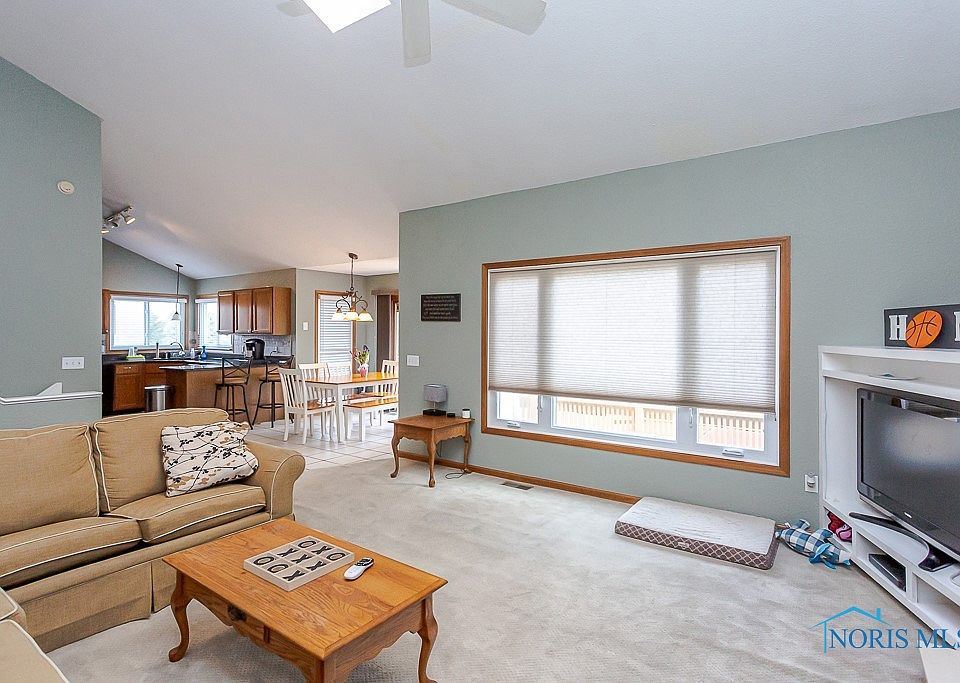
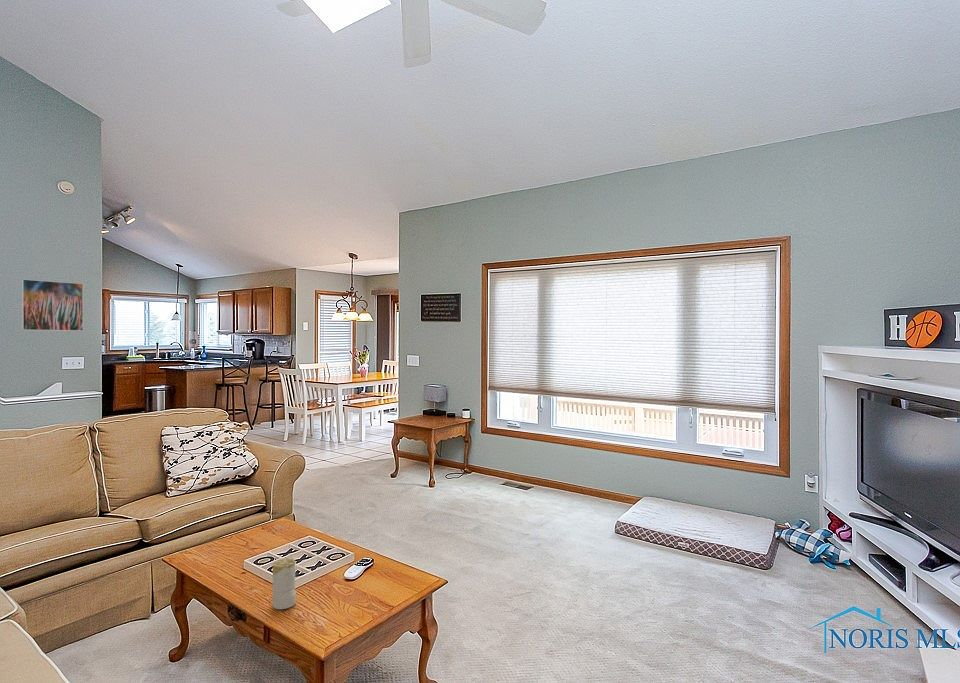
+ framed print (53, 306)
+ candle (284, 583)
